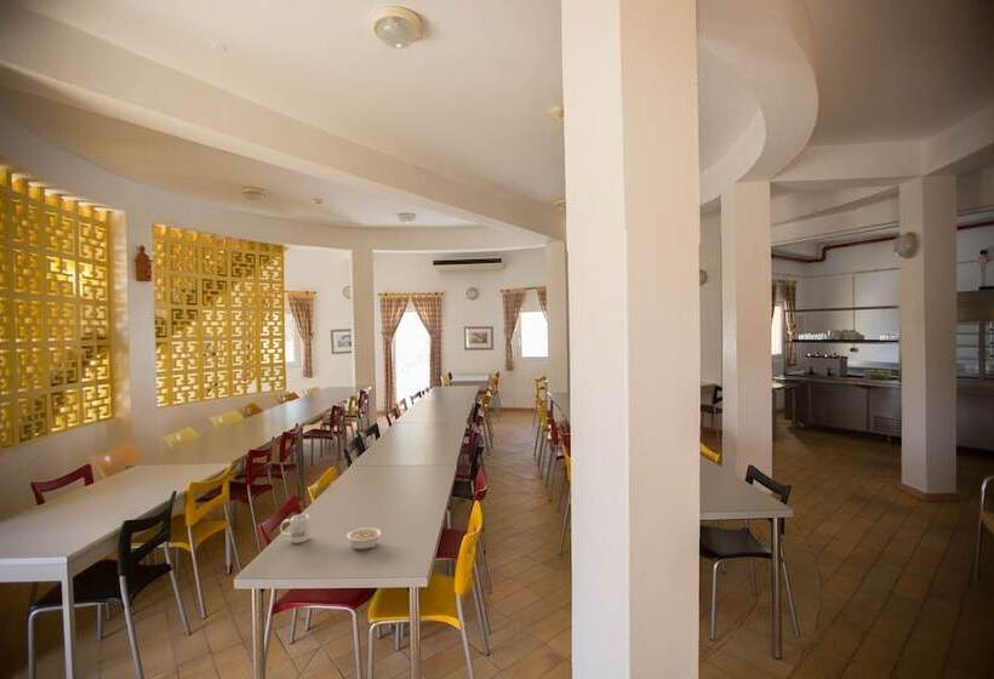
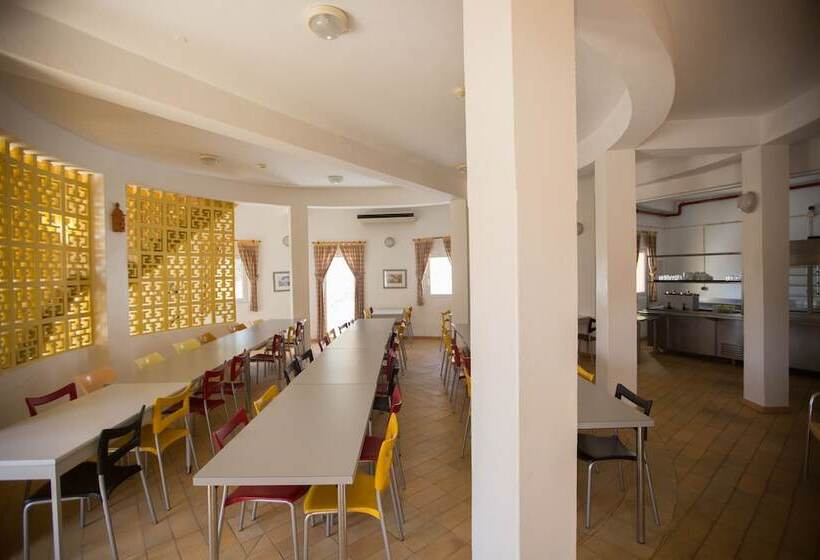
- mug (295, 527)
- legume (362, 538)
